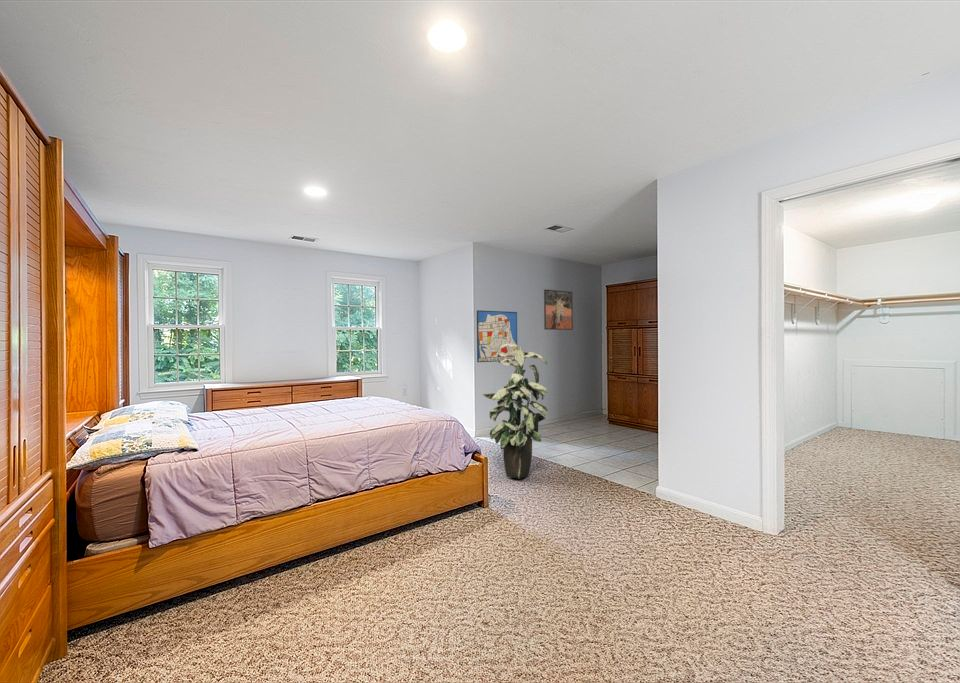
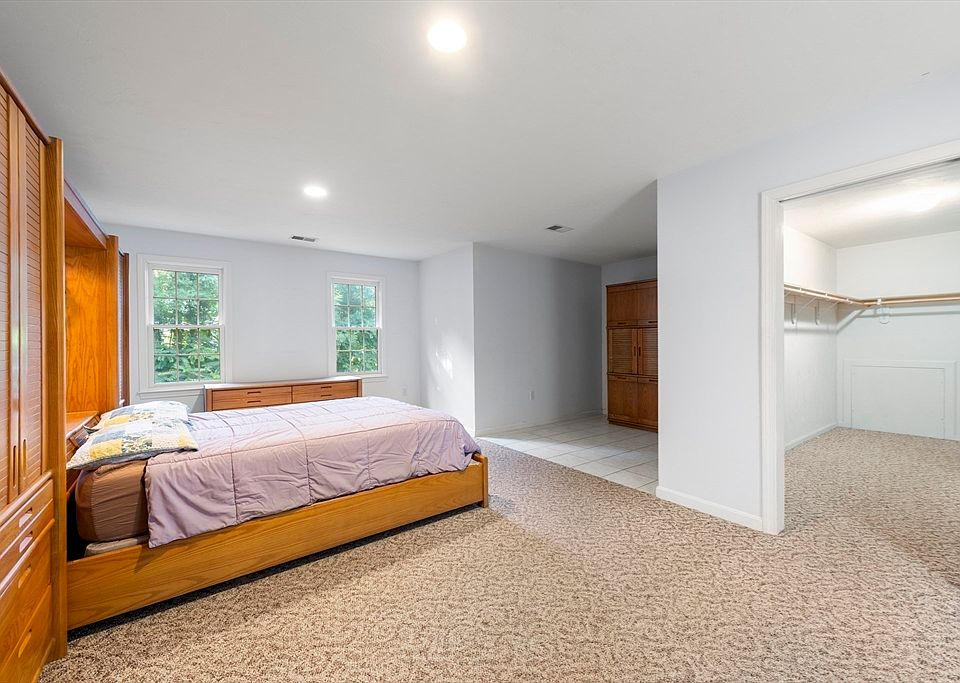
- wall art (497, 336)
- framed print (558, 310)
- indoor plant (515, 409)
